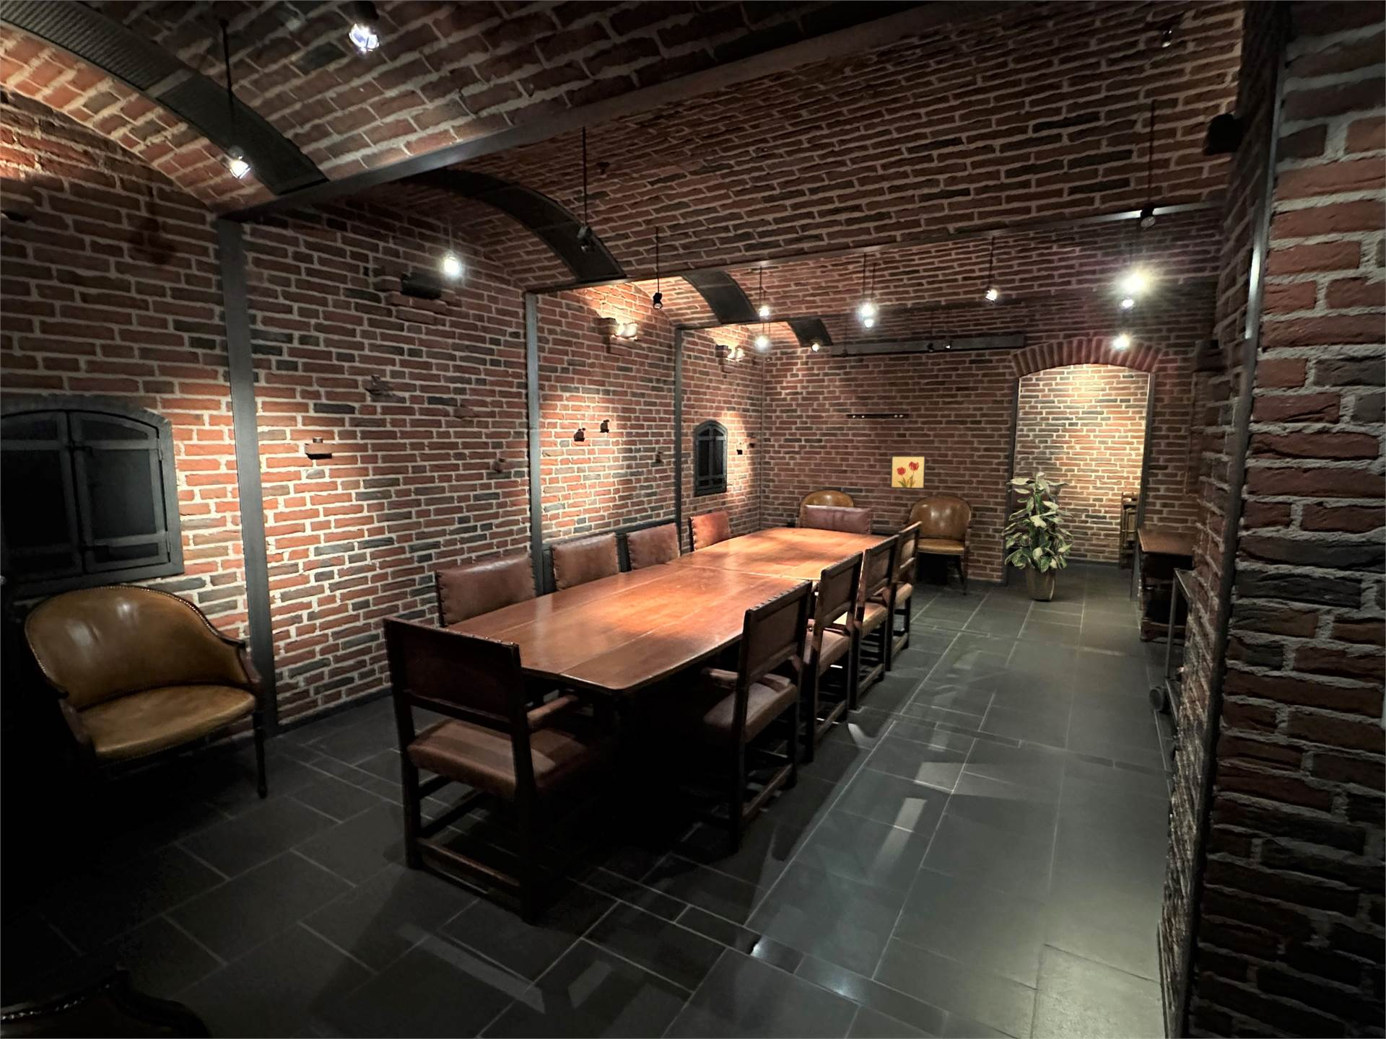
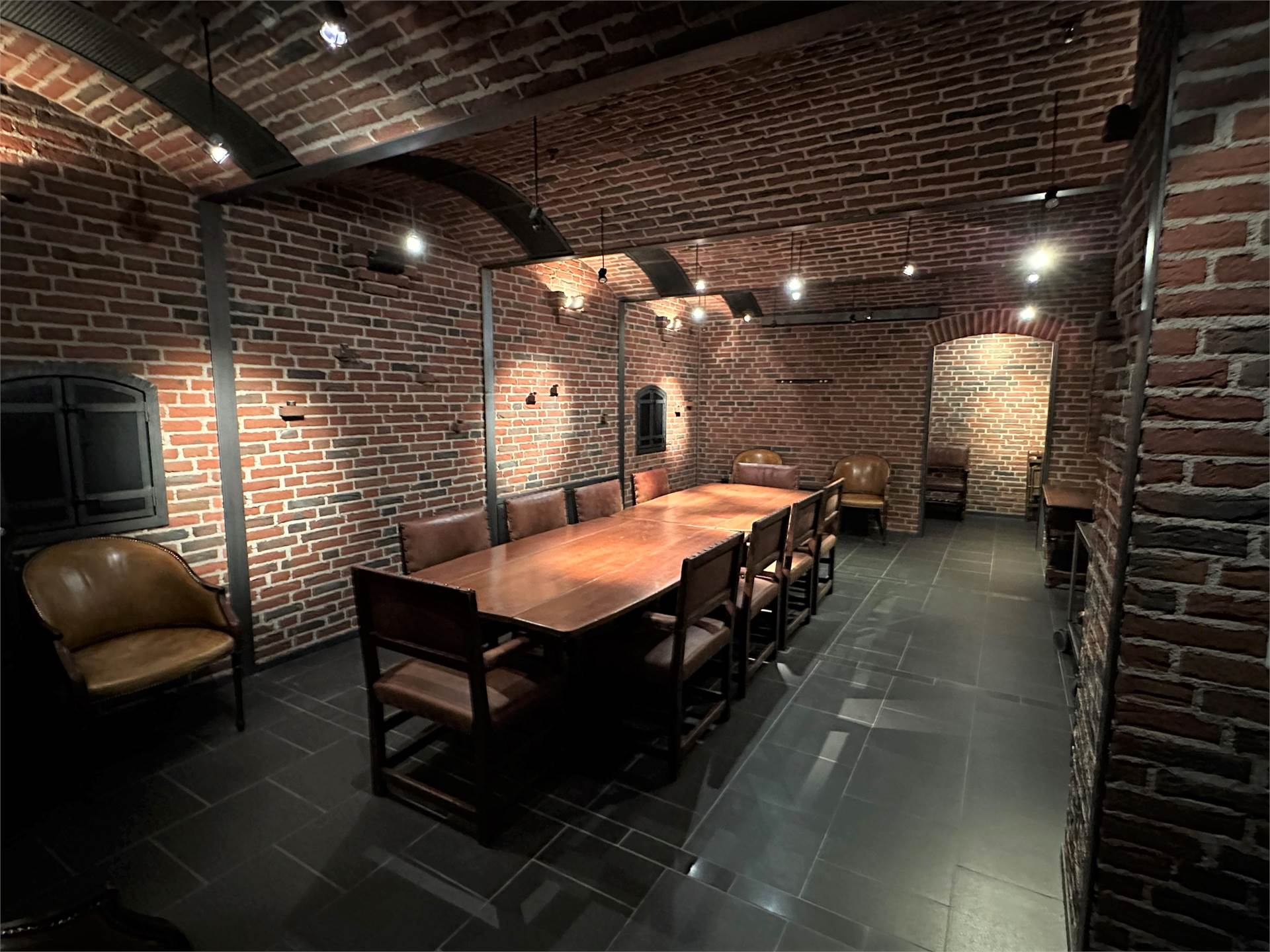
- wall art (907, 471)
- indoor plant (1037, 536)
